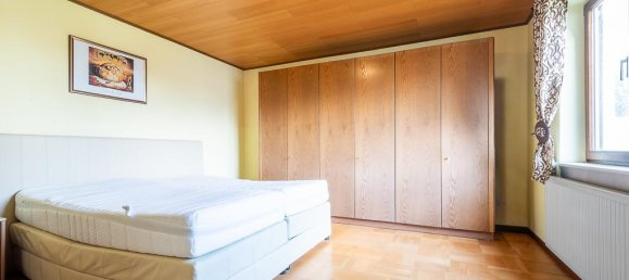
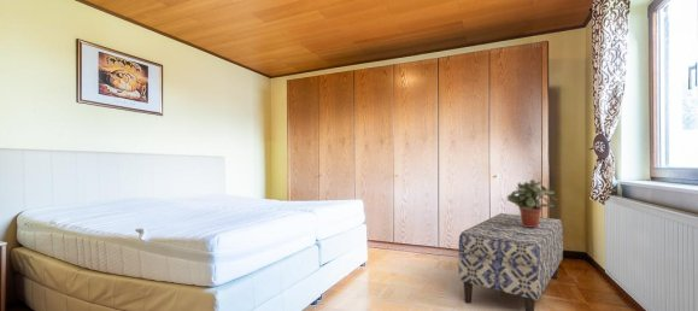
+ potted plant (529, 201)
+ bench (515, 257)
